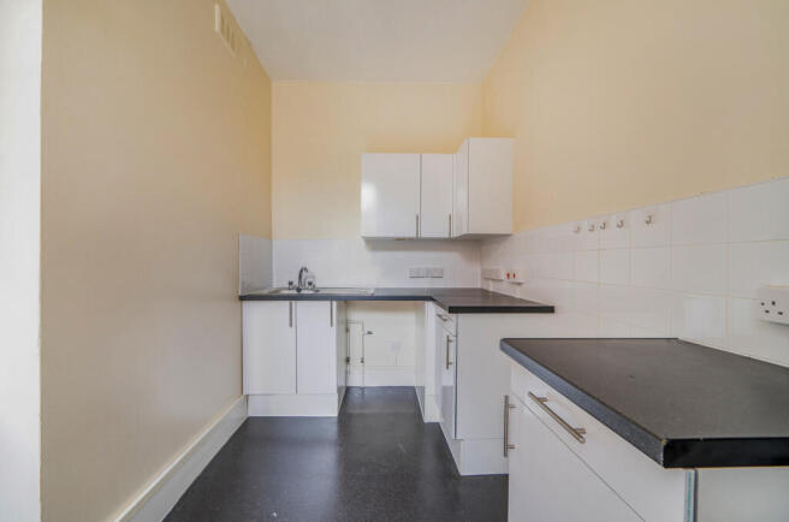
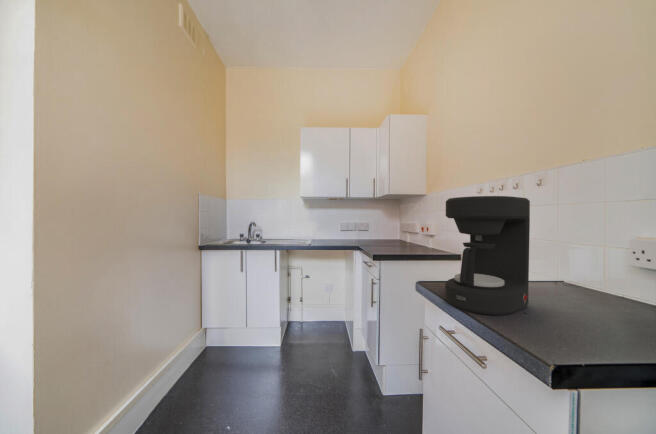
+ coffee maker (484, 250)
